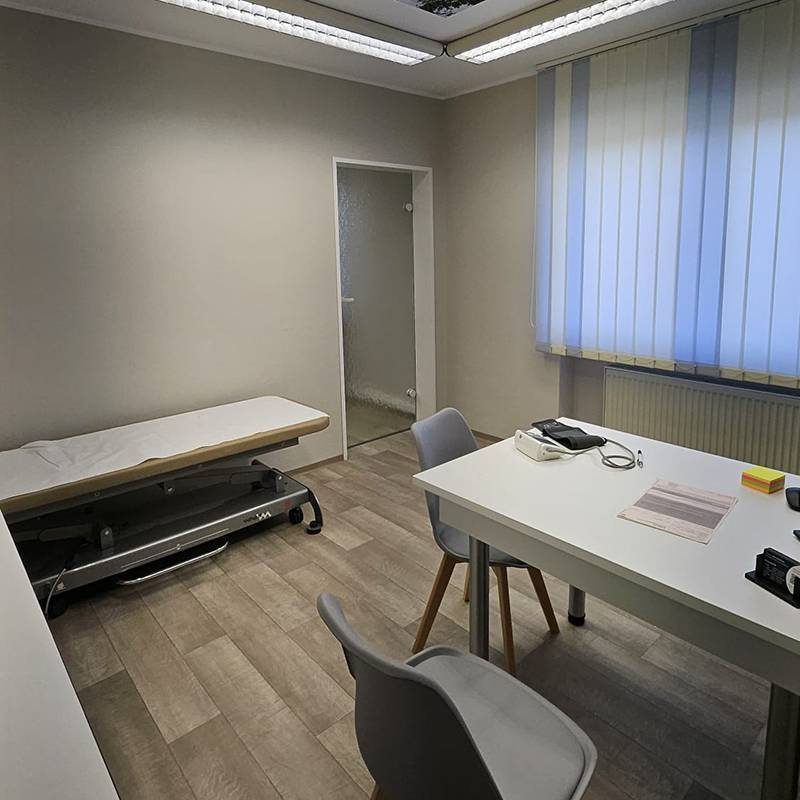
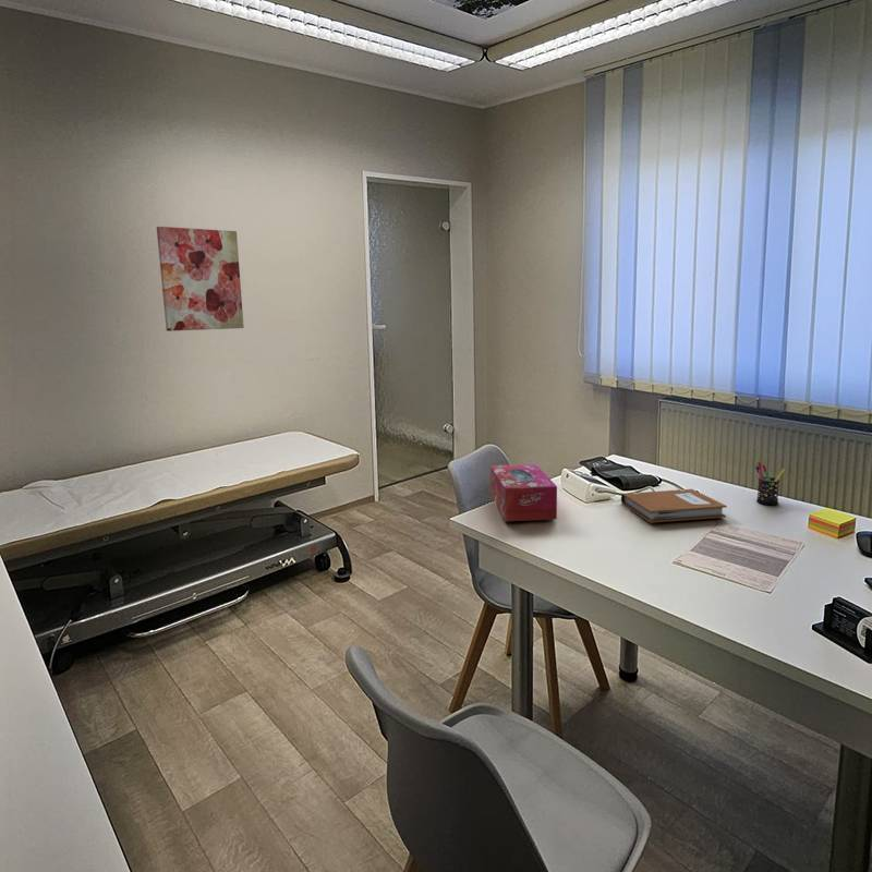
+ tissue box (521, 491)
+ pen holder (766, 483)
+ notebook (673, 504)
+ wall art (202, 279)
